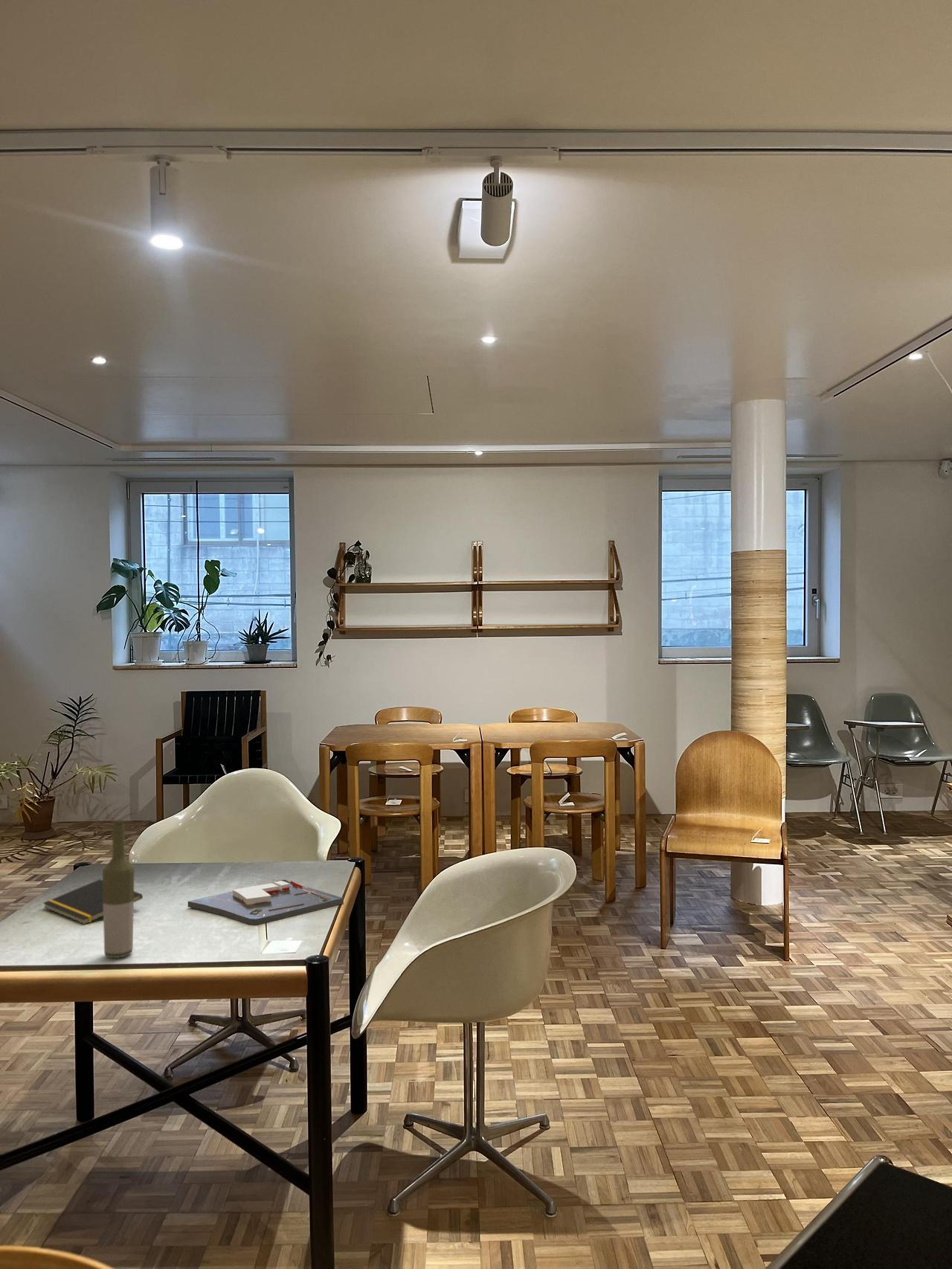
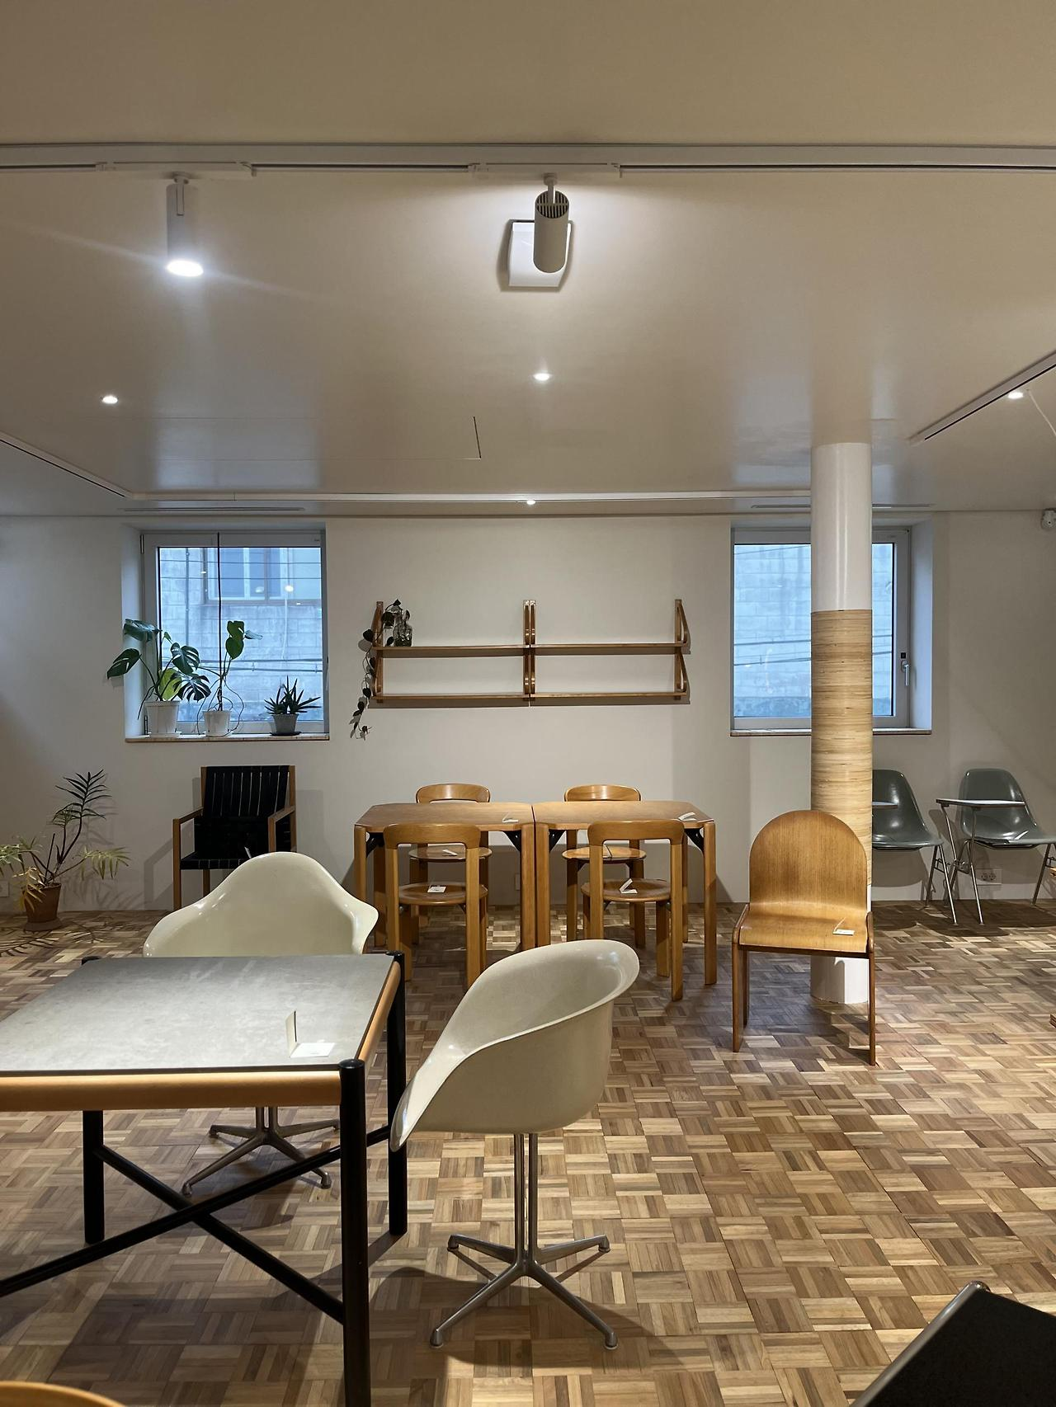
- board game (268, 897)
- bottle (118, 890)
- notepad (92, 900)
